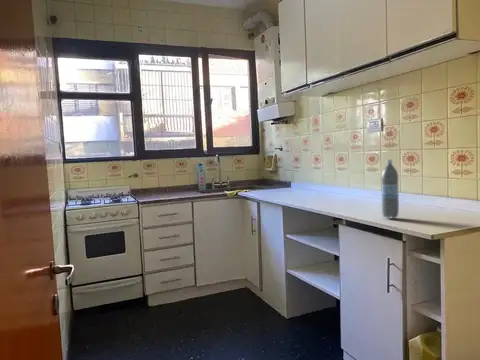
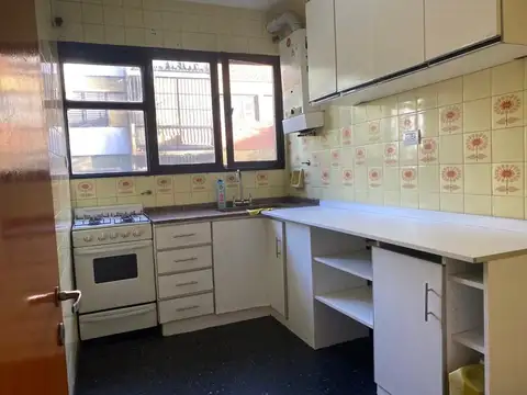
- water bottle (390, 189)
